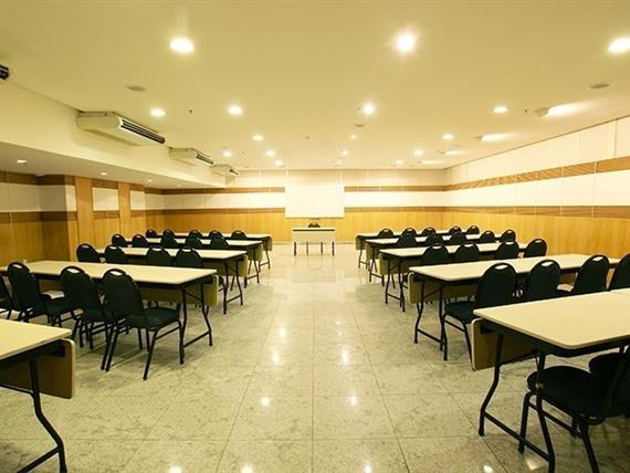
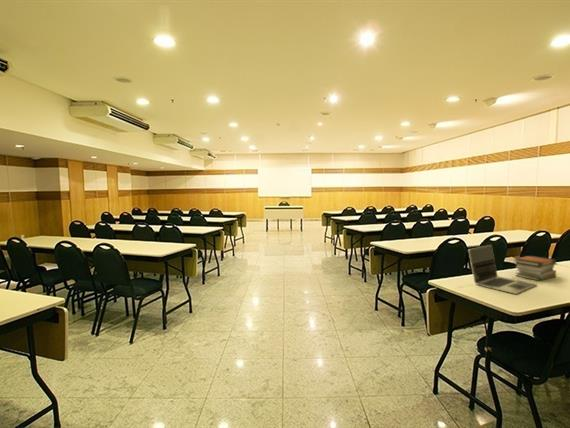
+ laptop (496, 270)
+ book stack (534, 267)
